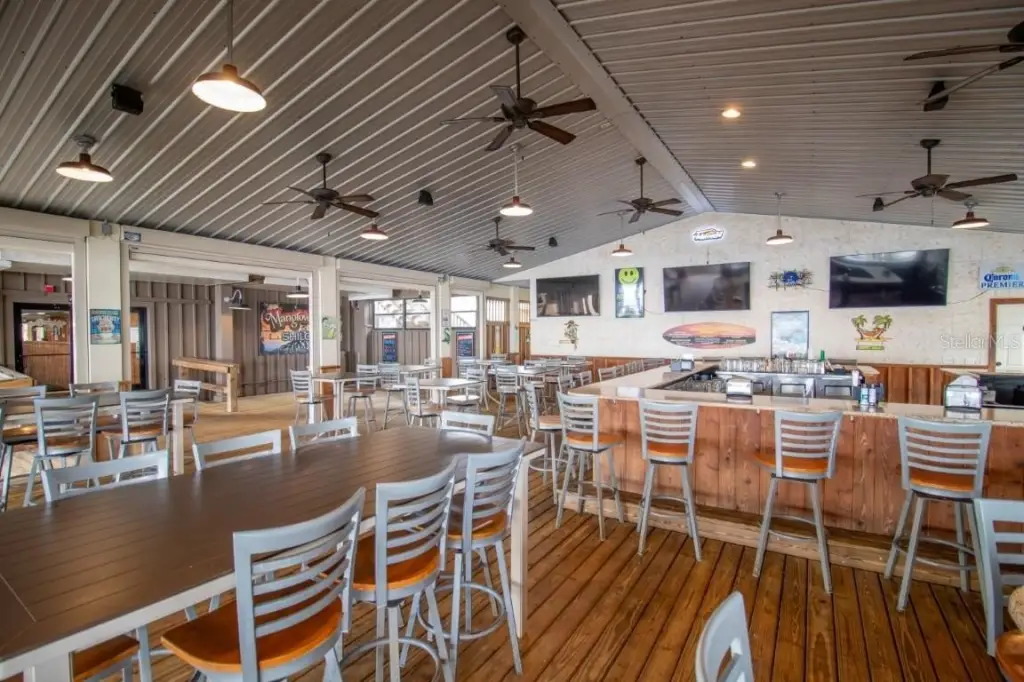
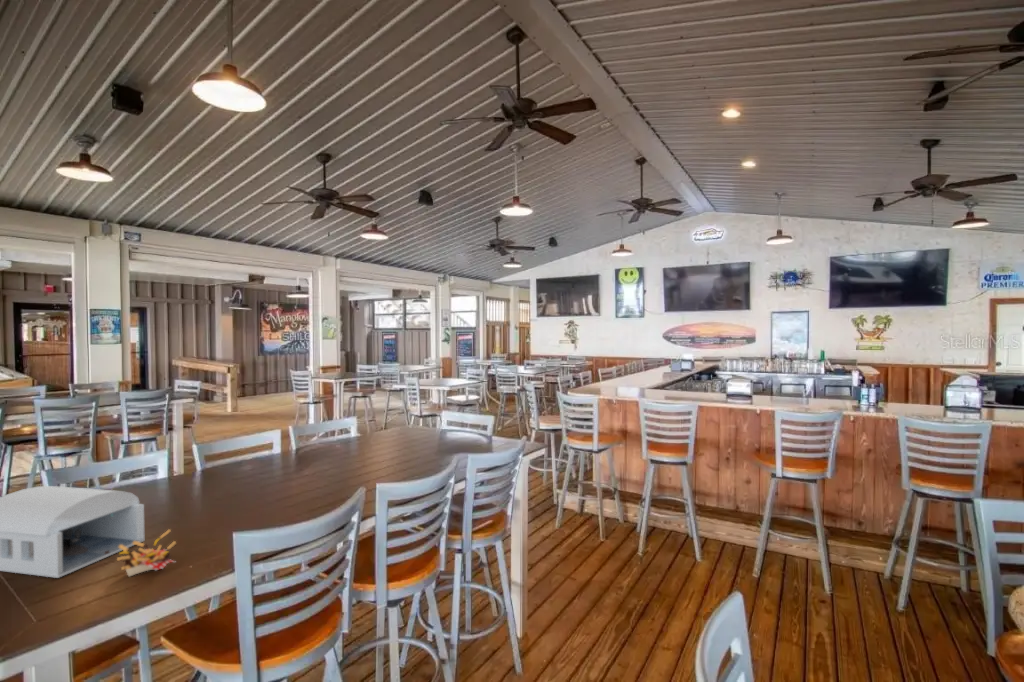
+ french fries (145, 551)
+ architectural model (61, 522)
